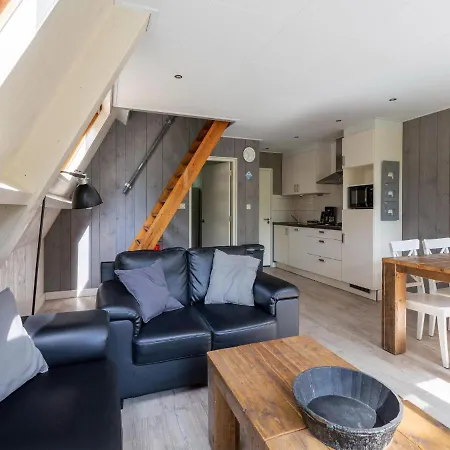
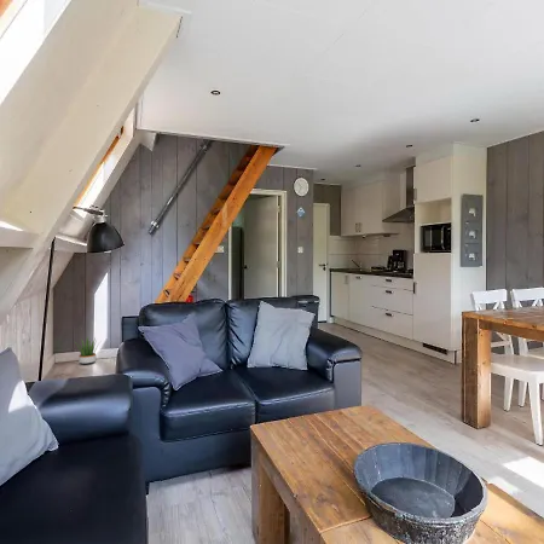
+ potted plant (87, 349)
